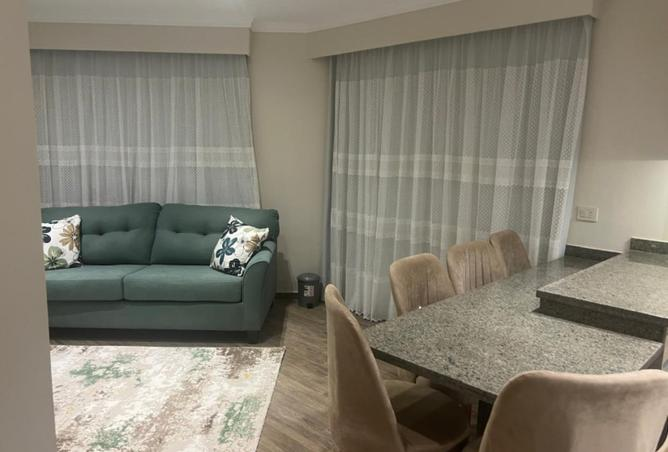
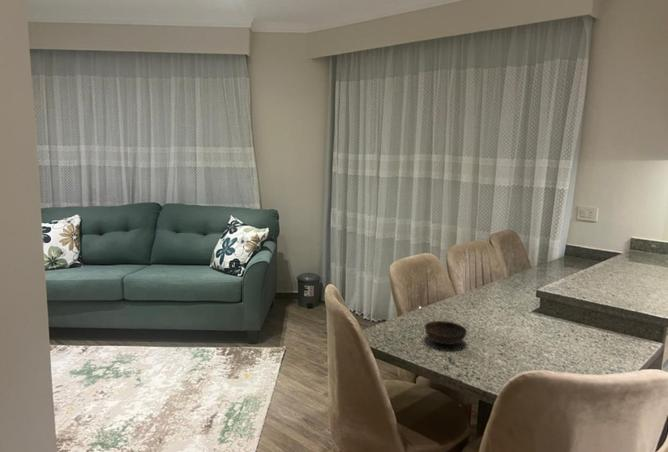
+ bowl (445, 334)
